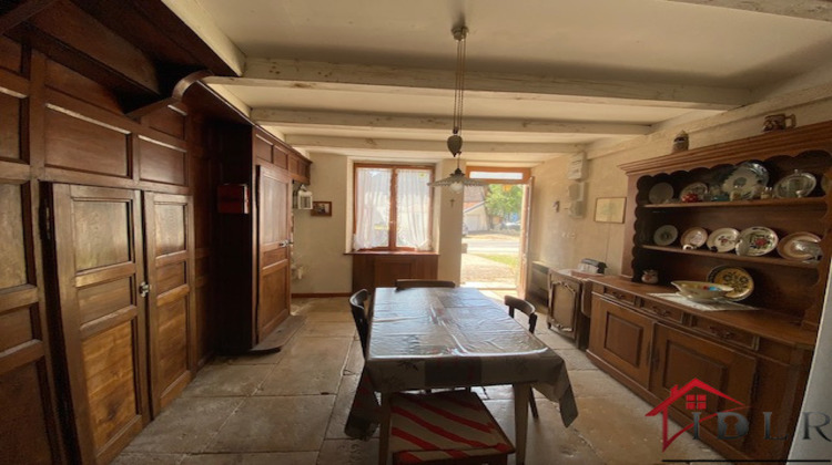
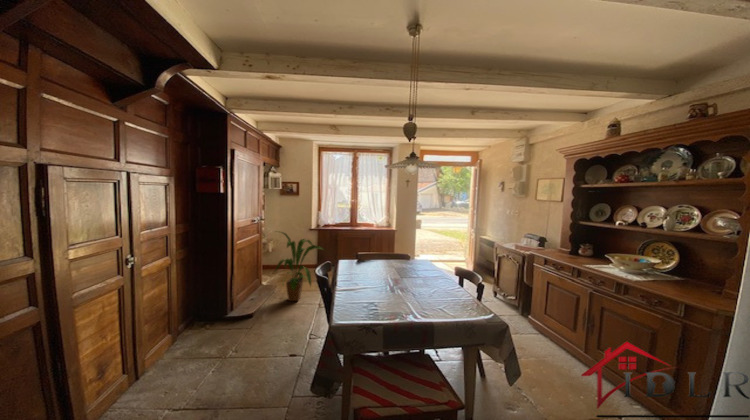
+ house plant (300, 265)
